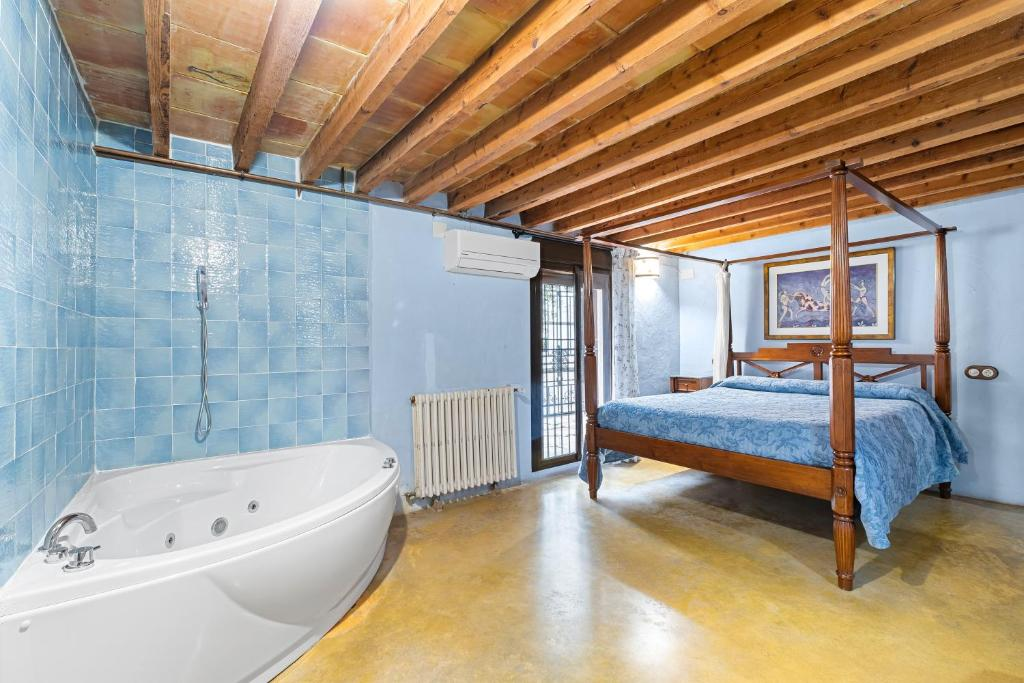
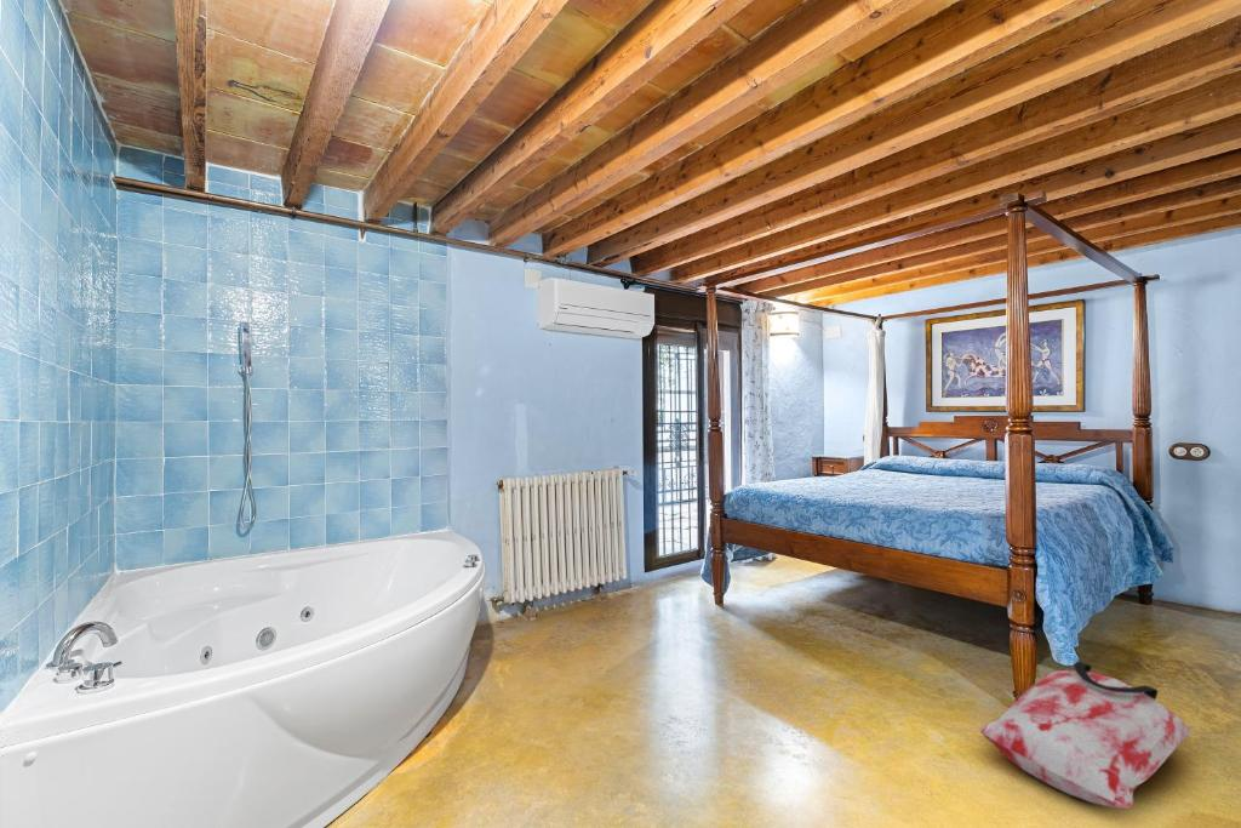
+ bag (1082, 724)
